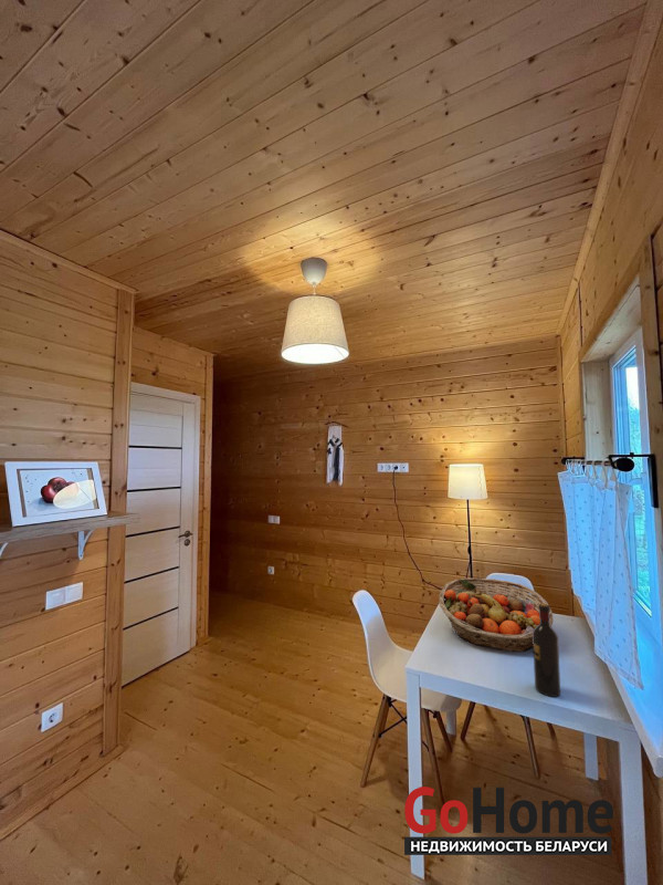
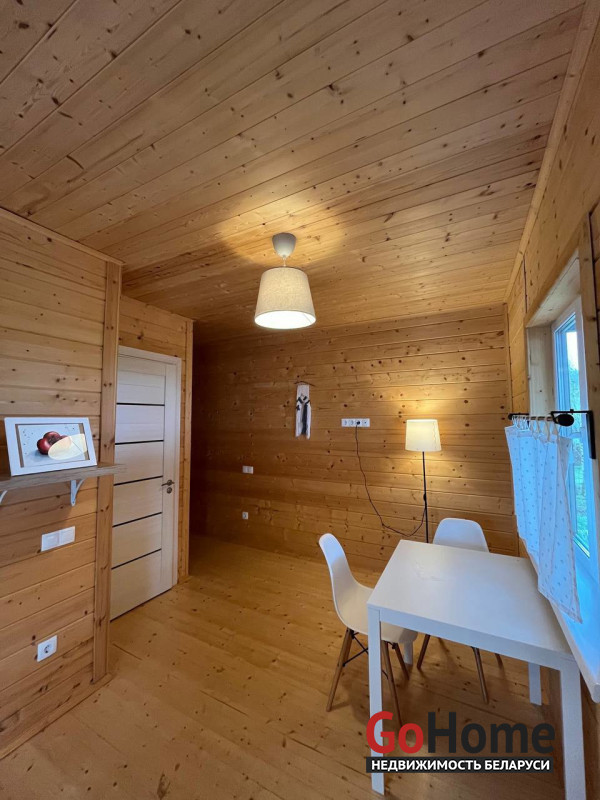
- fruit basket (492, 612)
- wine bottle (545, 646)
